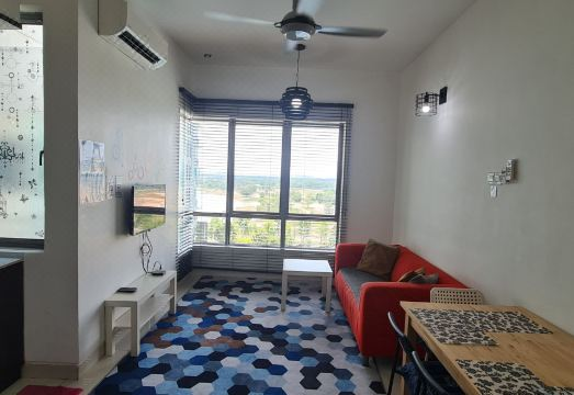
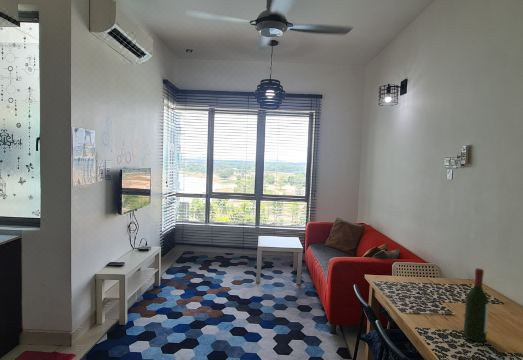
+ wine bottle (477, 303)
